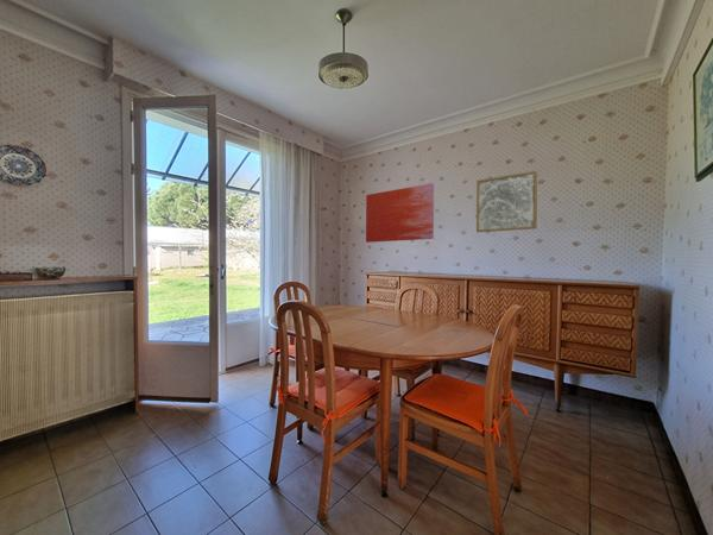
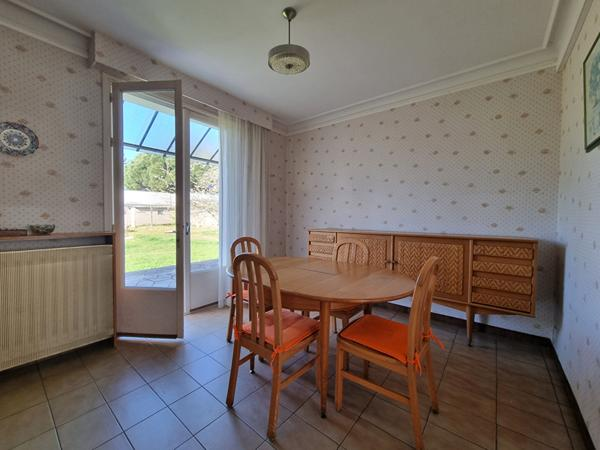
- wall art (505, 203)
- wall art (397, 215)
